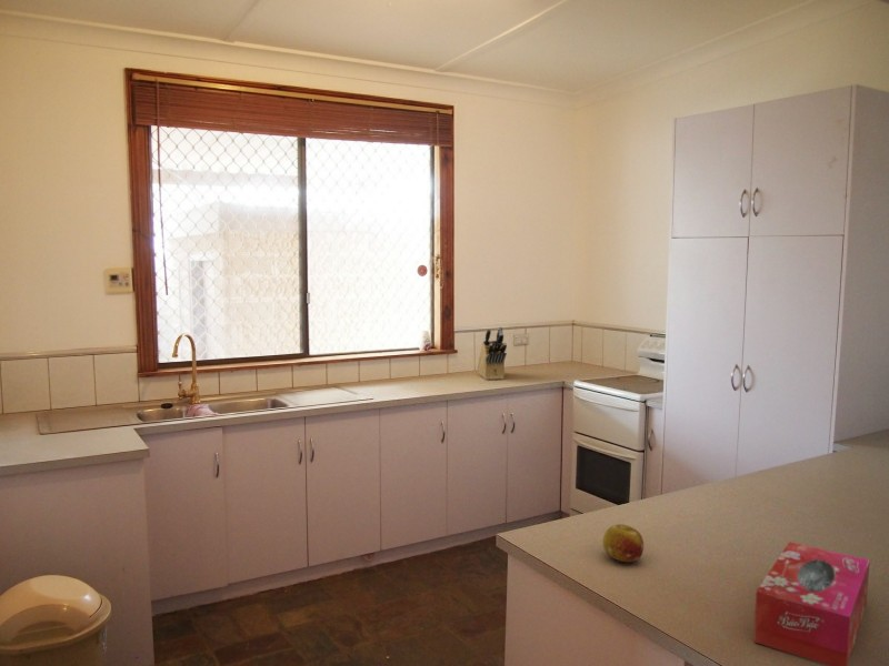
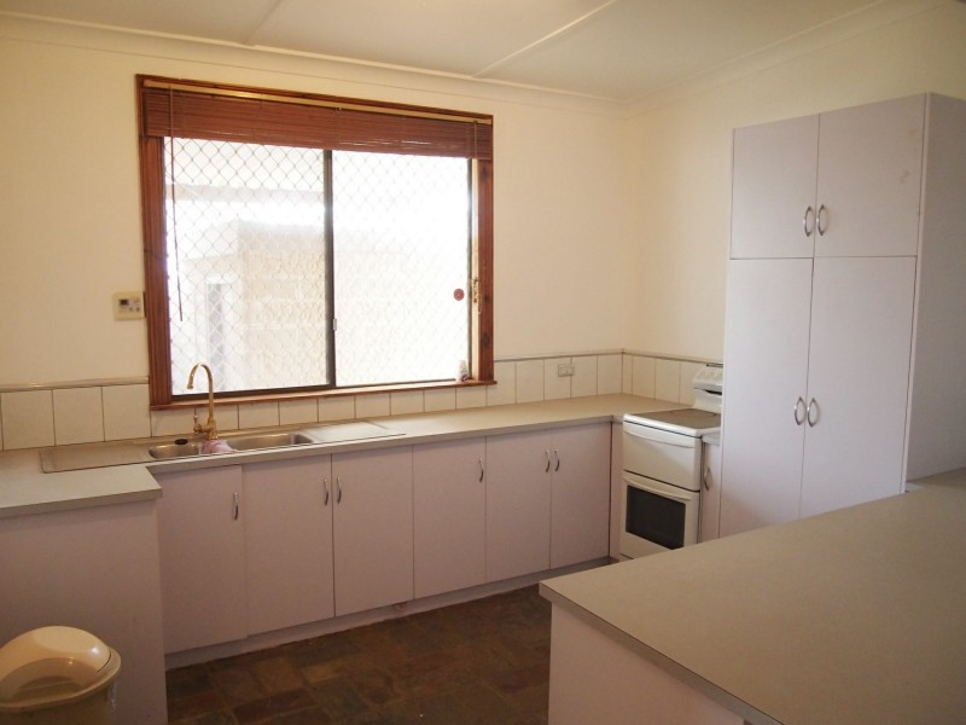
- fruit (622, 543)
- tissue box (813, 598)
- knife block (491, 351)
